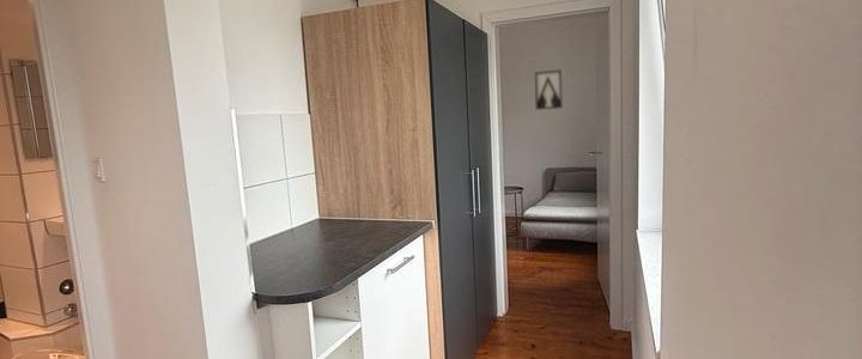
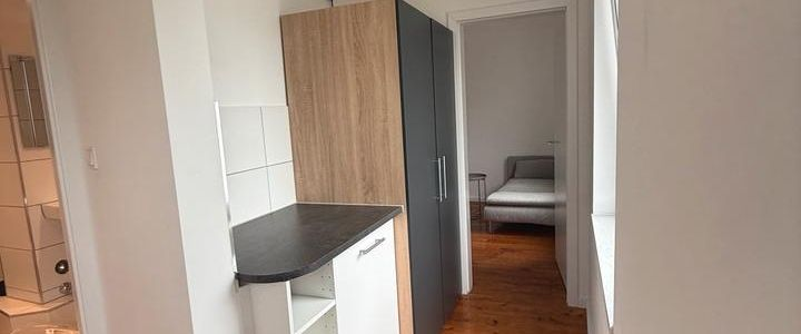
- wall art (548, 90)
